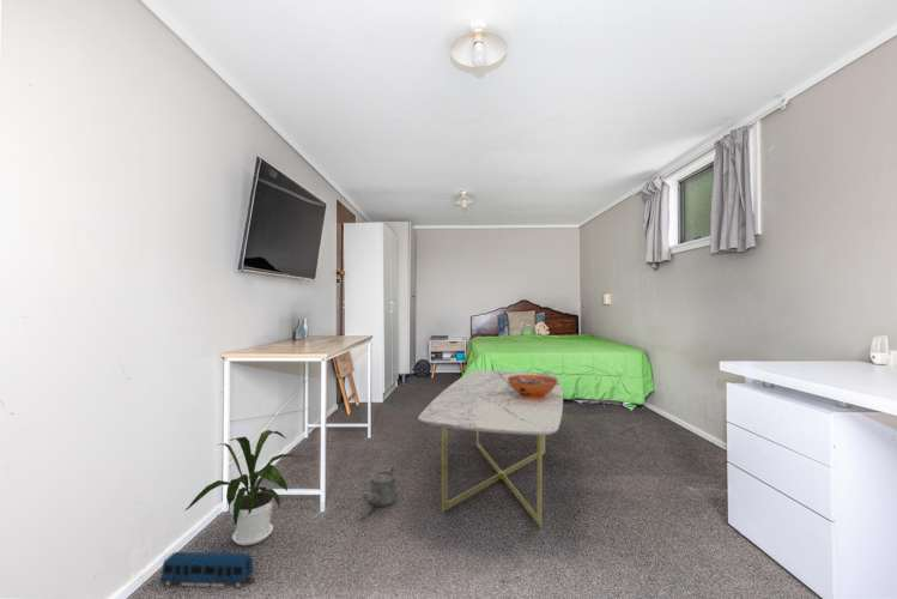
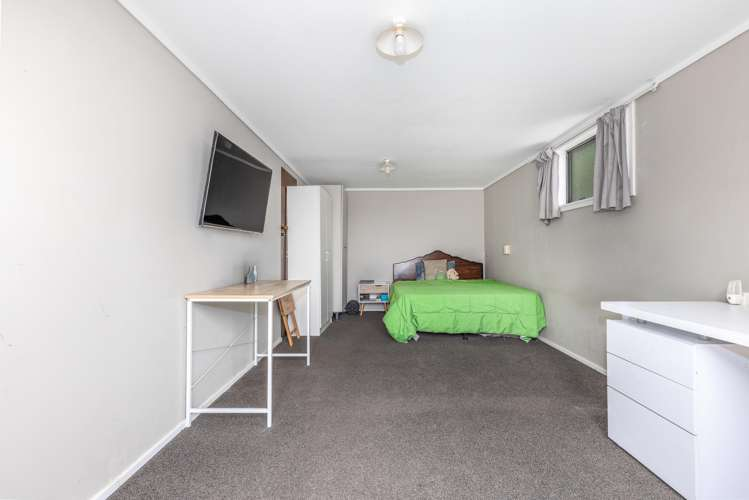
- house plant (253, 482)
- toy train (207, 568)
- decorative bowl (532, 387)
- coffee table (502, 432)
- watering can (380, 490)
